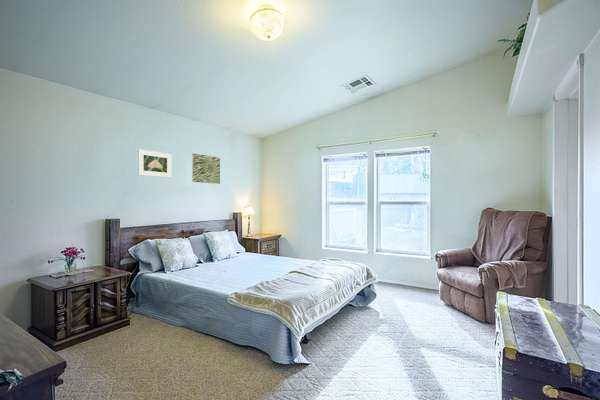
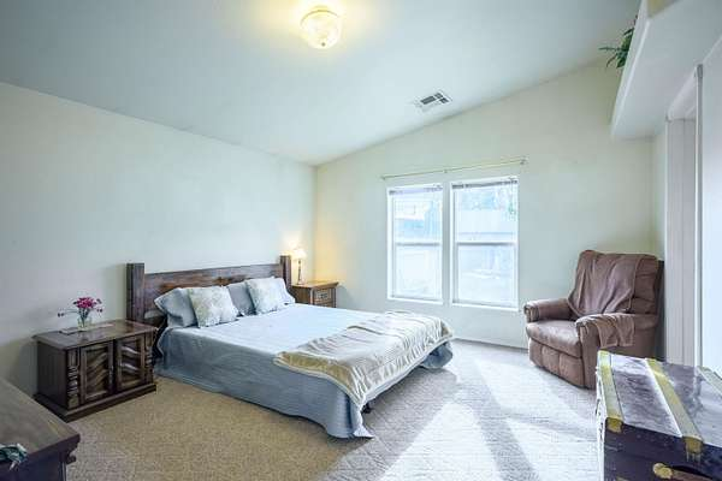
- wall art (206, 169)
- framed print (155, 164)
